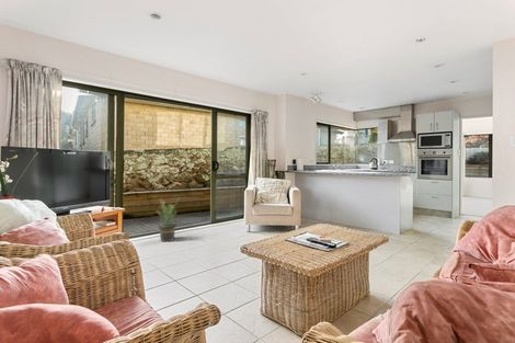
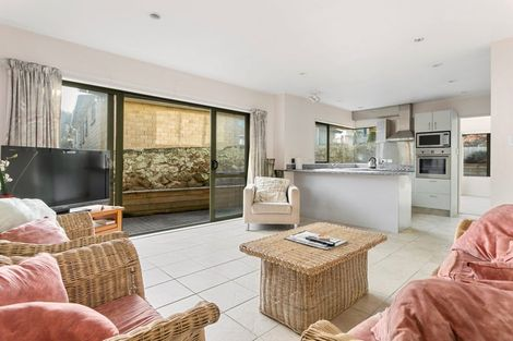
- potted plant (165, 218)
